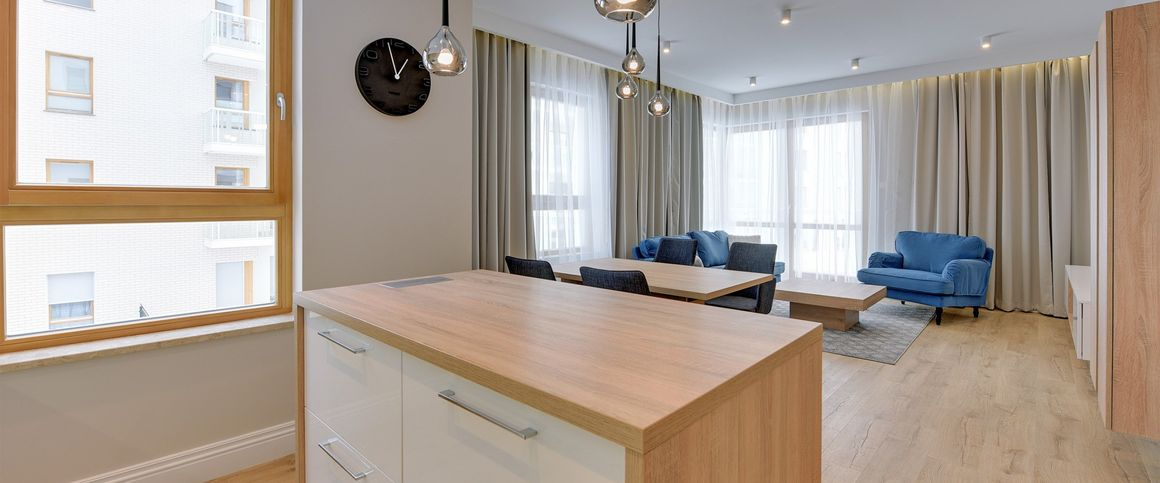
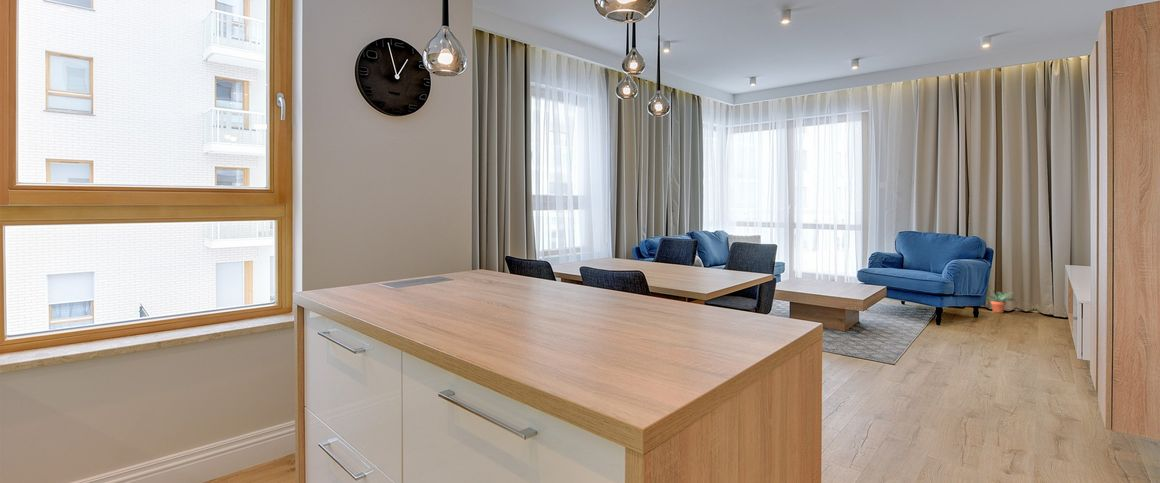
+ potted plant (998, 300)
